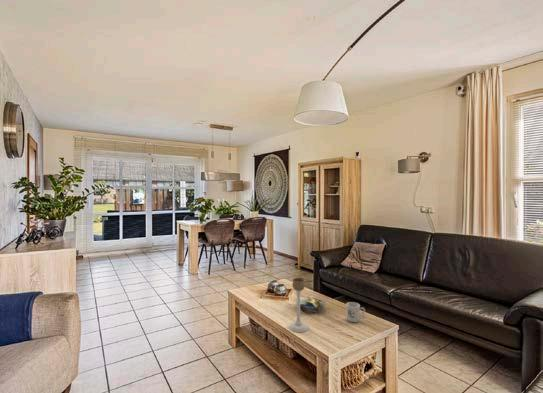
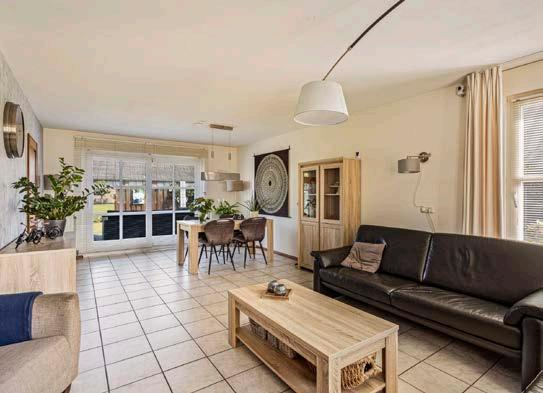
- candle holder (298, 303)
- decorative bowl (313, 302)
- mug (355, 312)
